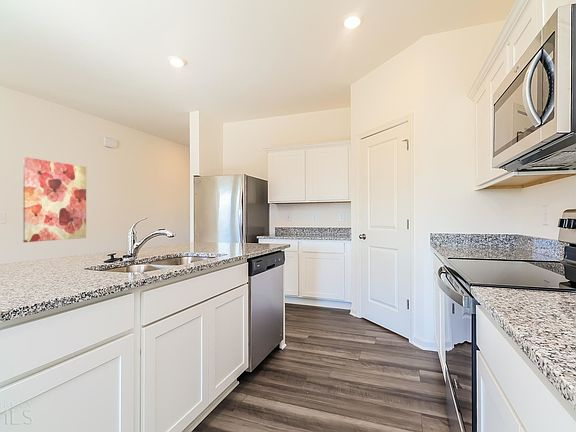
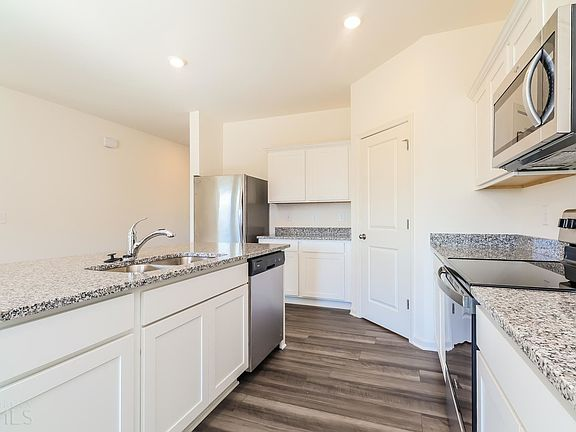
- wall art (57, 201)
